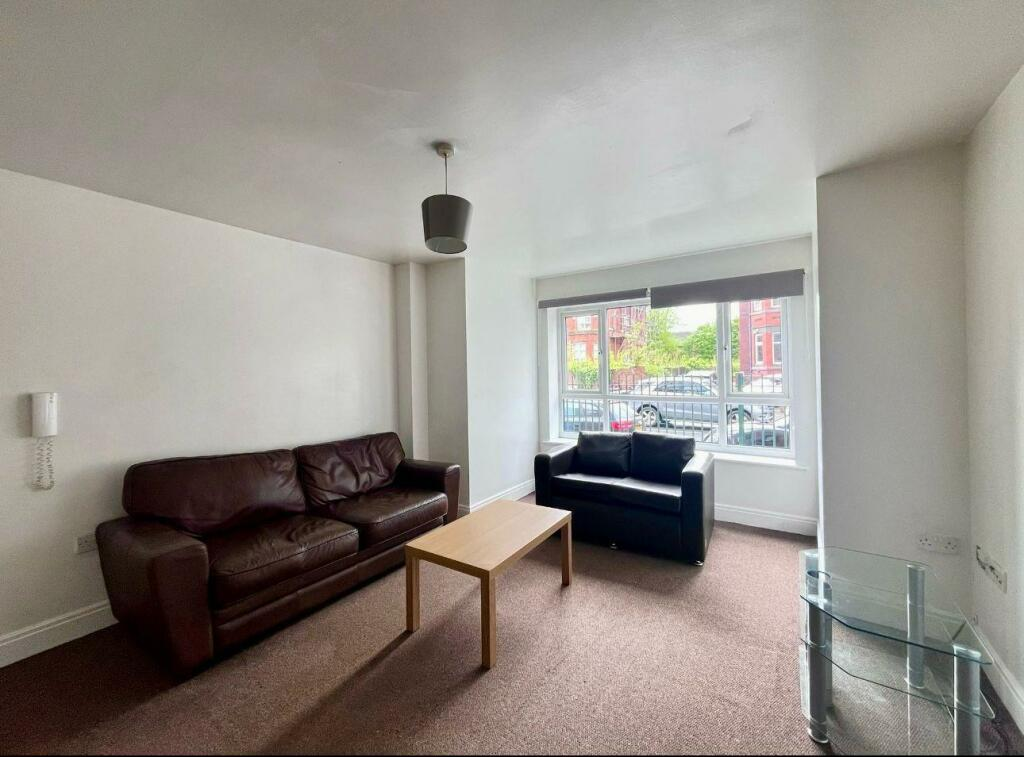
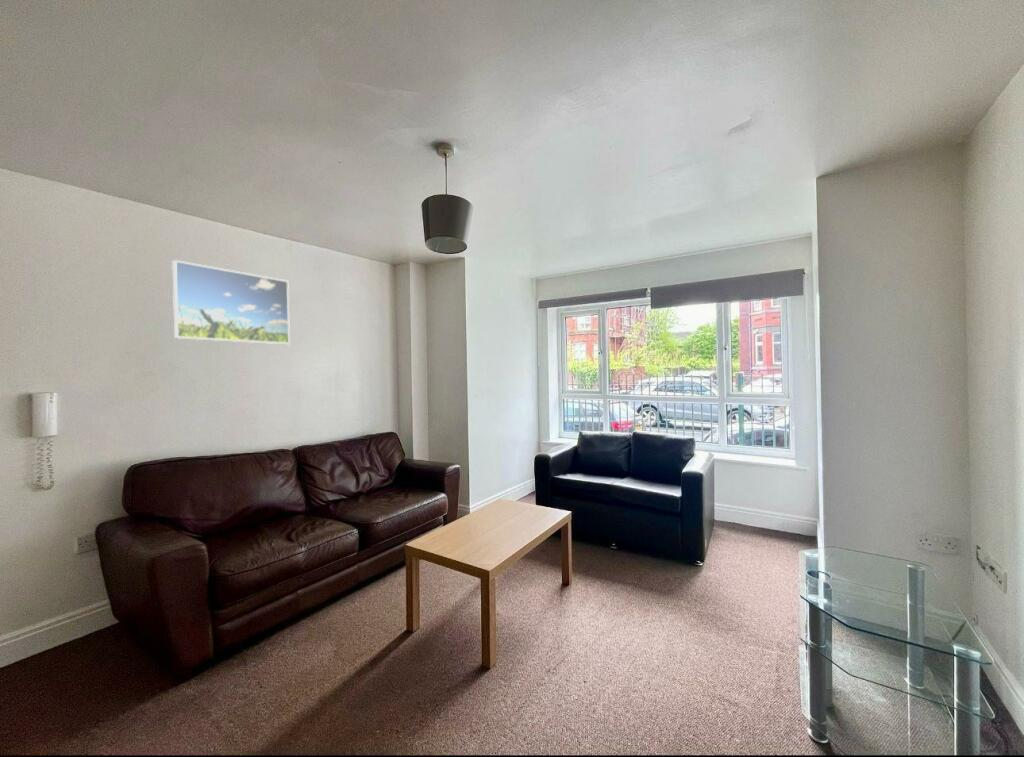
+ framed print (237, 306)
